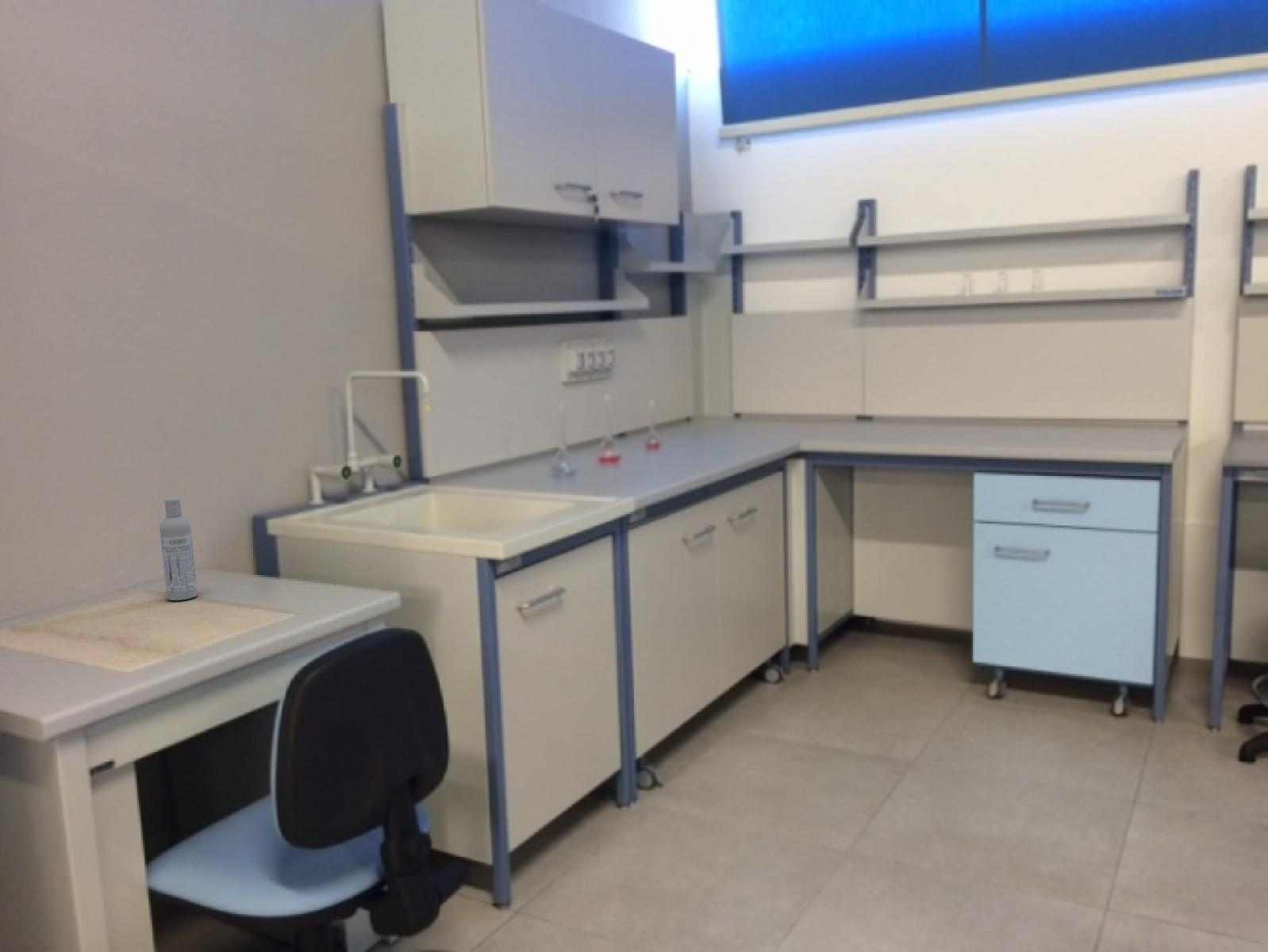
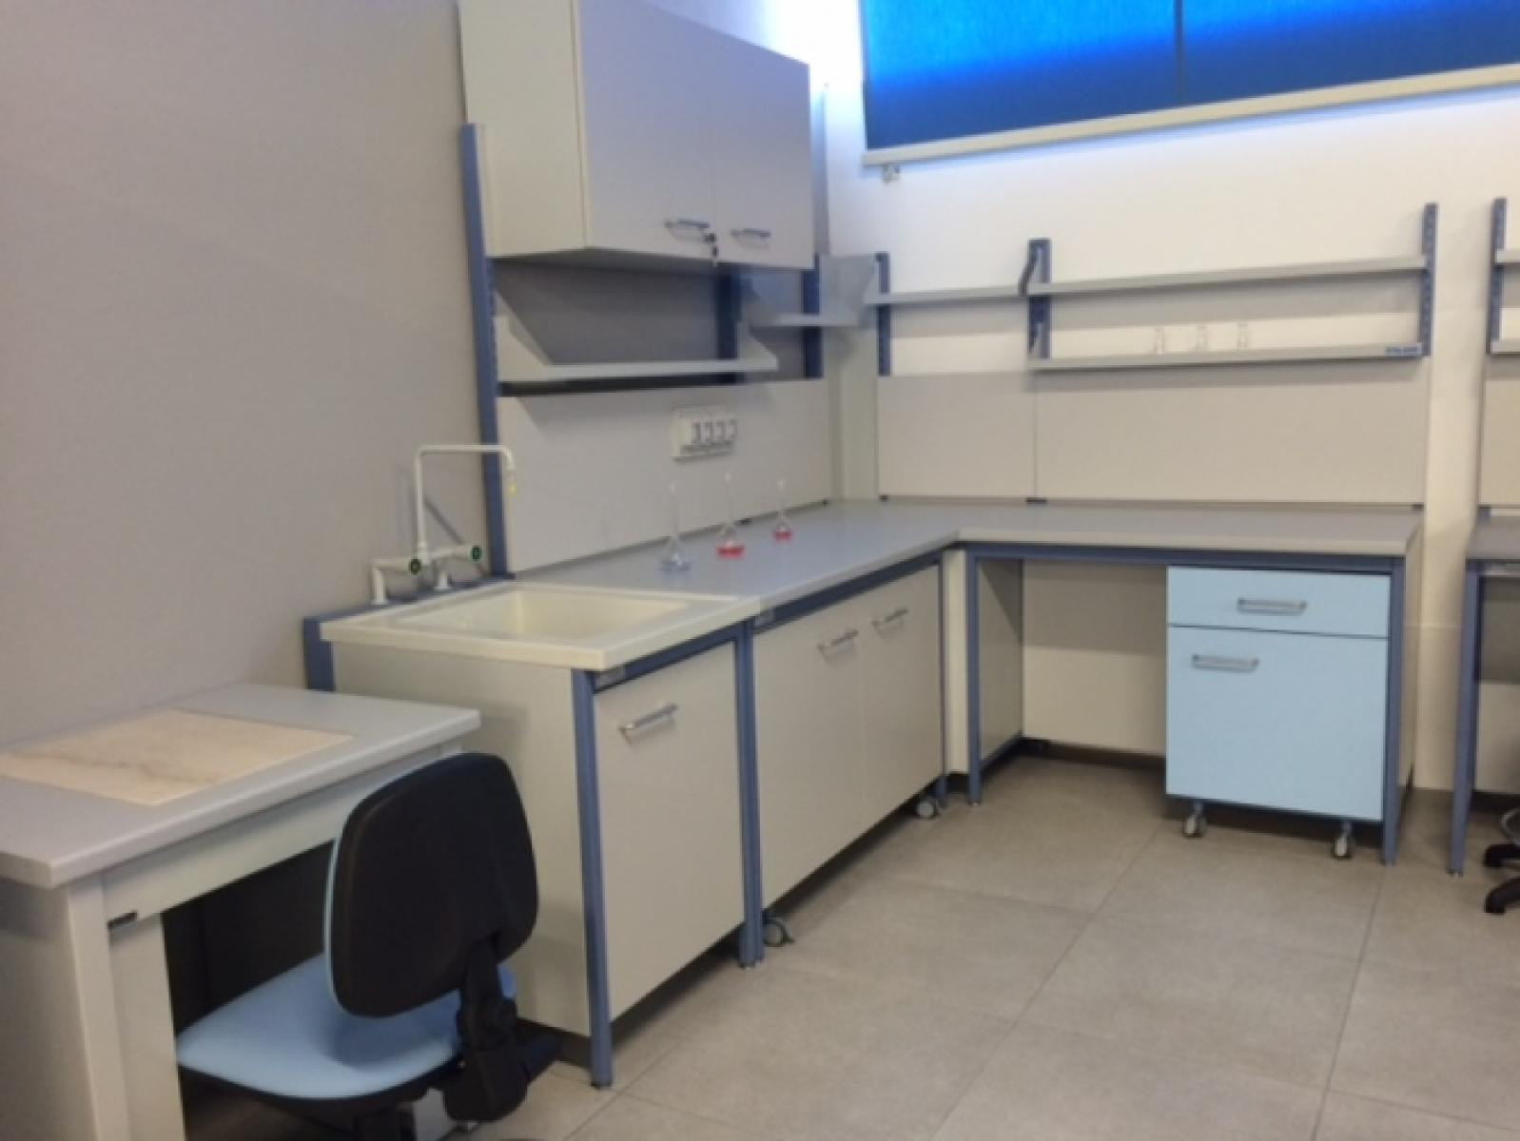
- bottle (177, 548)
